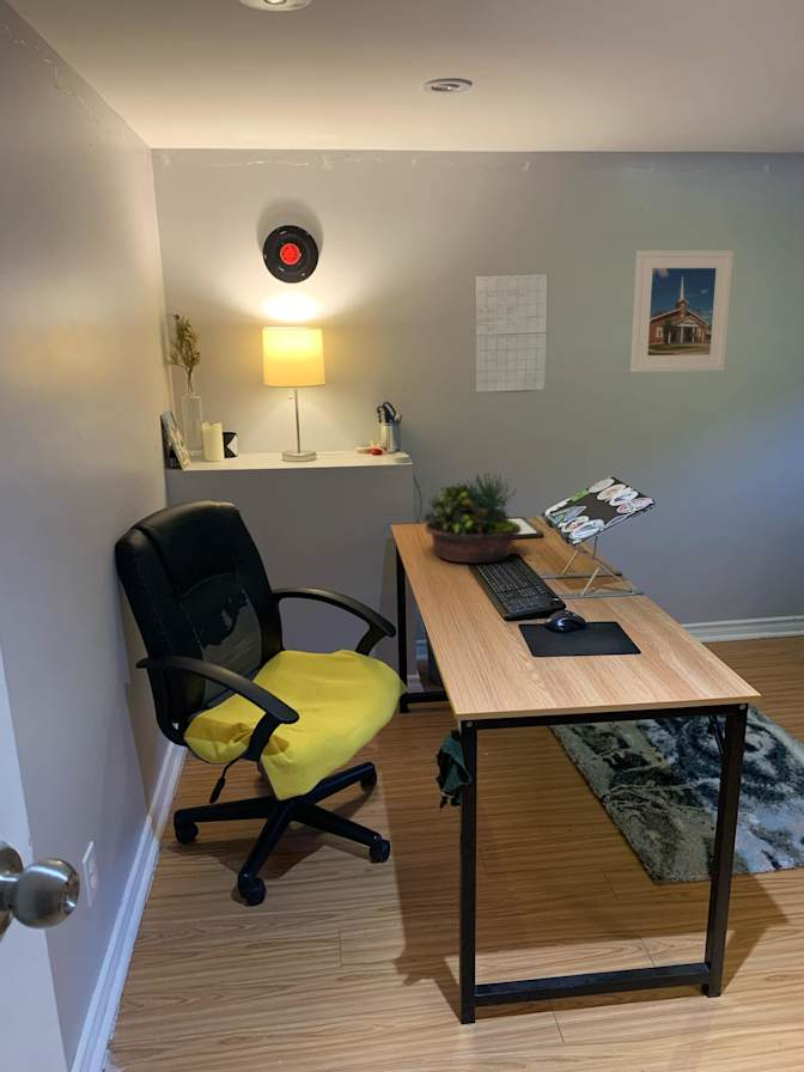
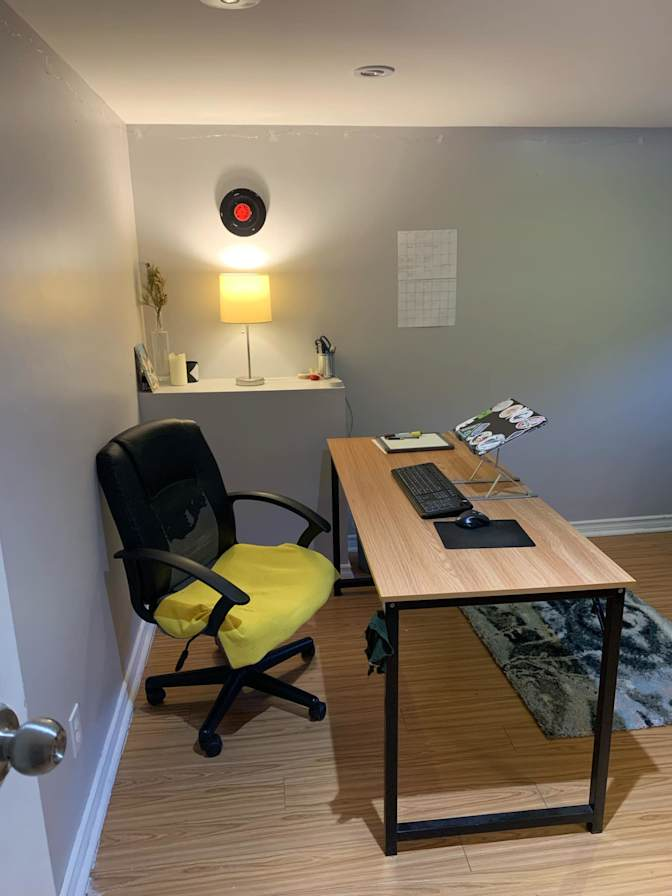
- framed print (681, 311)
- succulent planter (471, 511)
